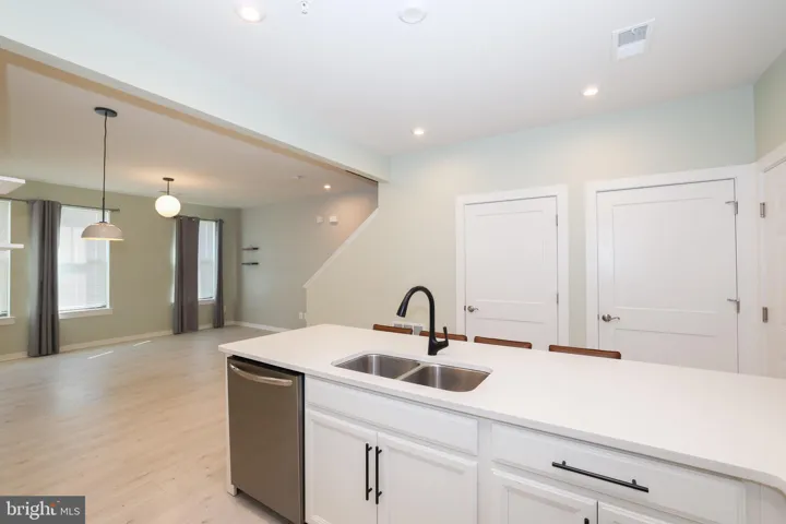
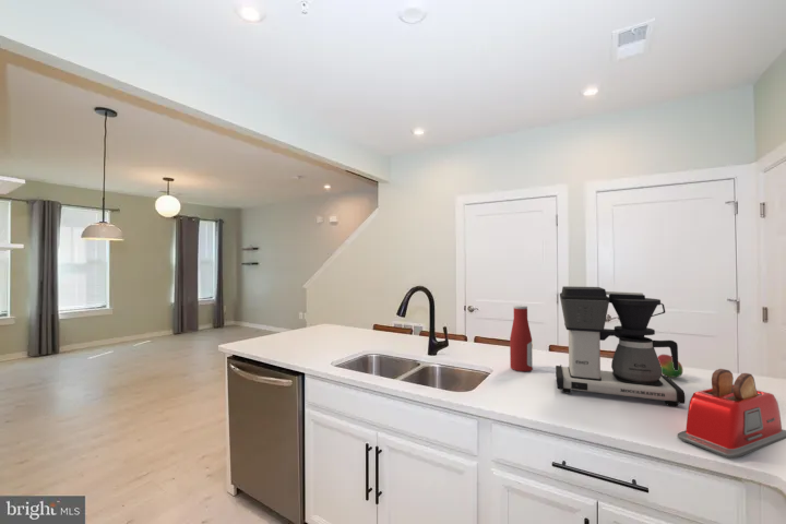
+ fruit (669, 366)
+ coffee maker (612, 335)
+ toaster (733, 404)
+ bottle (521, 336)
